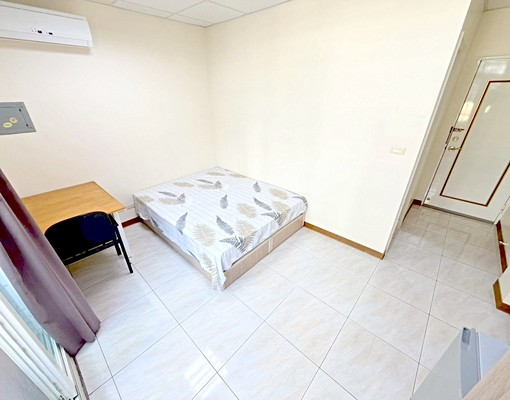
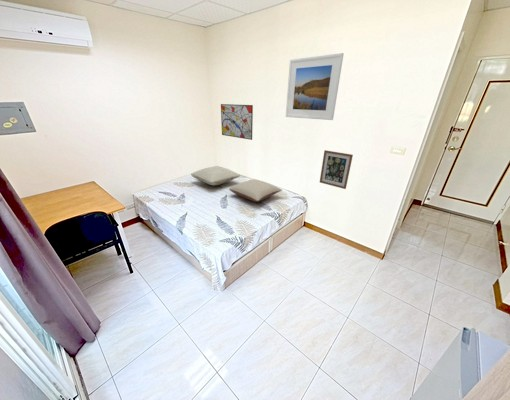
+ wall art (235, 121)
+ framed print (311, 89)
+ pillow (255, 190)
+ pillow (215, 176)
+ wall art (335, 169)
